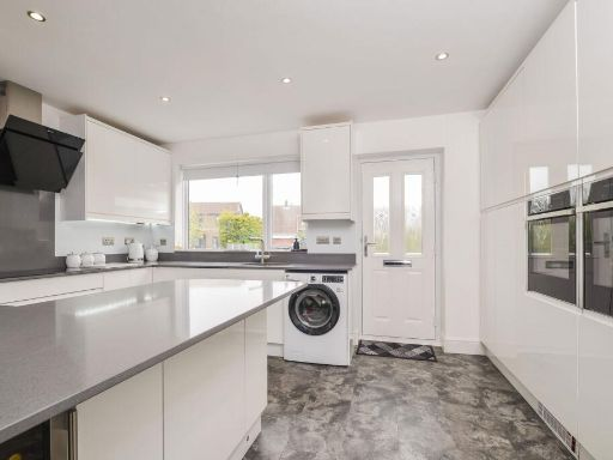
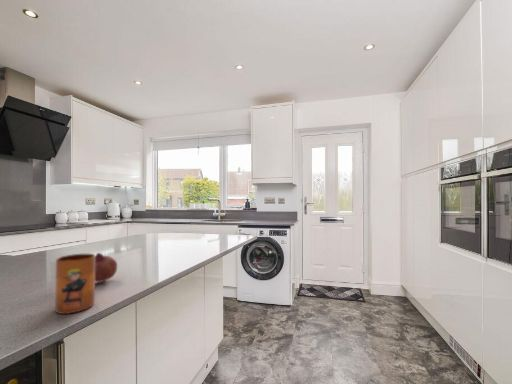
+ mug (77, 279)
+ fruit (102, 266)
